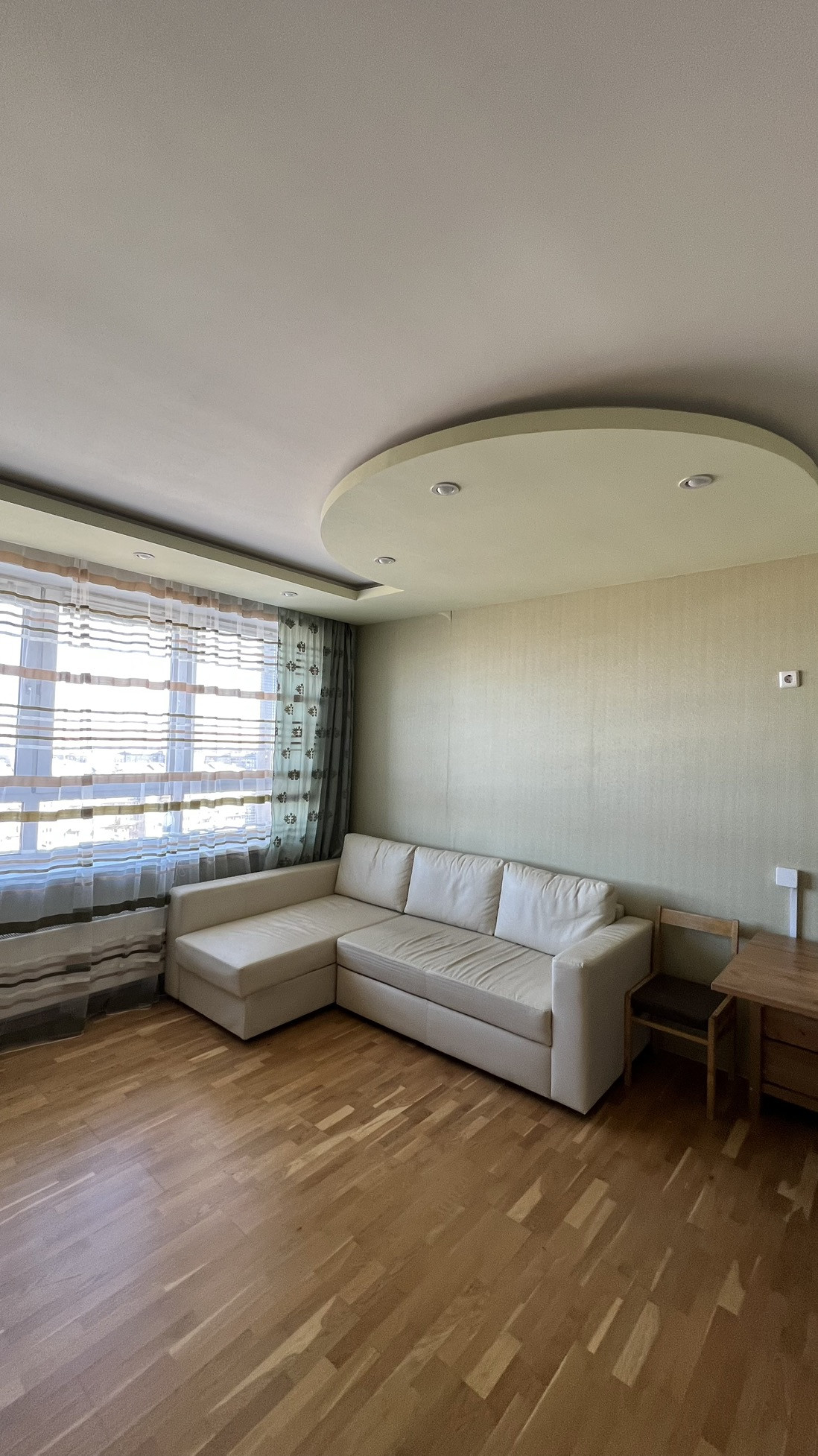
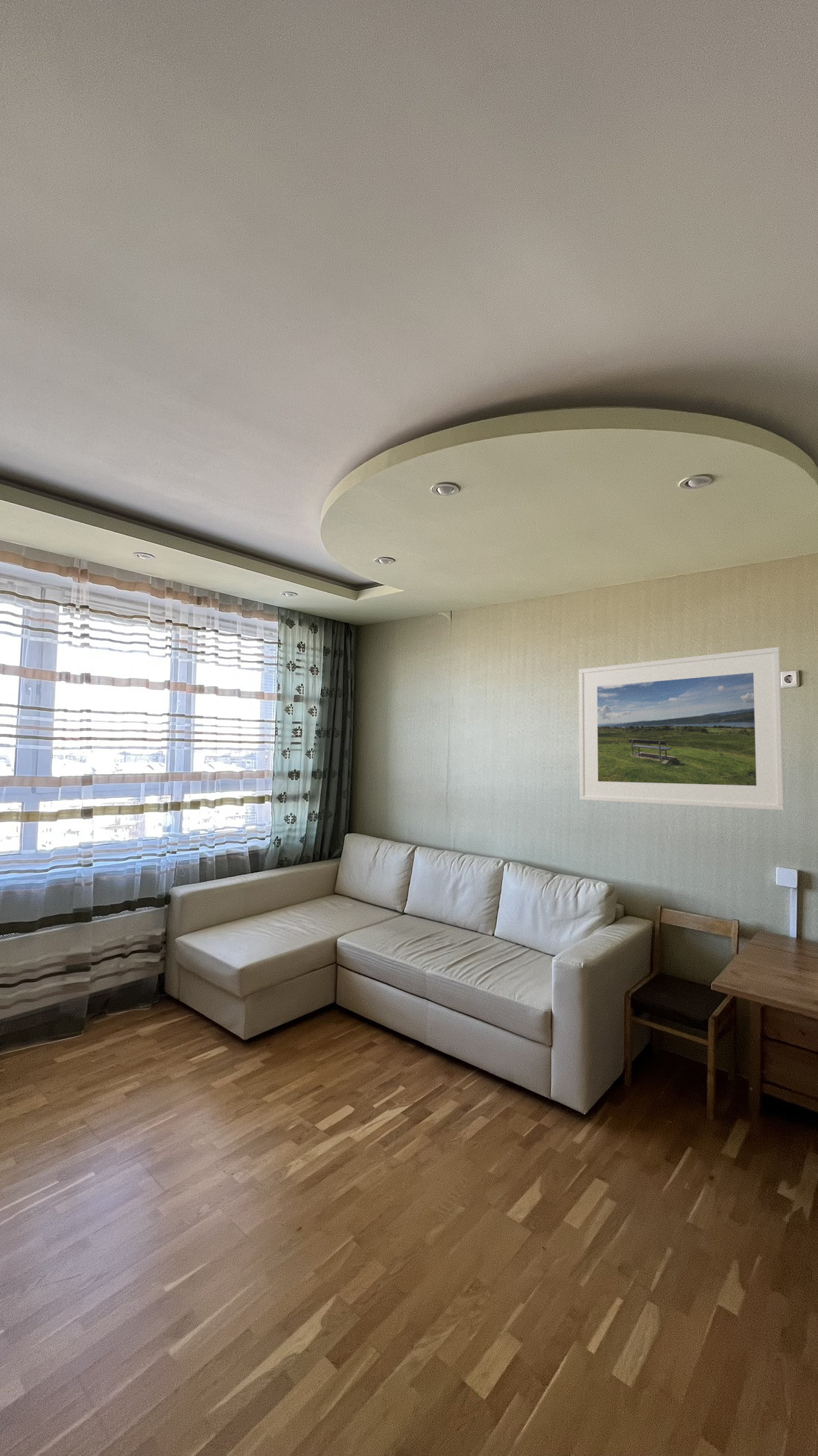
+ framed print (669, 731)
